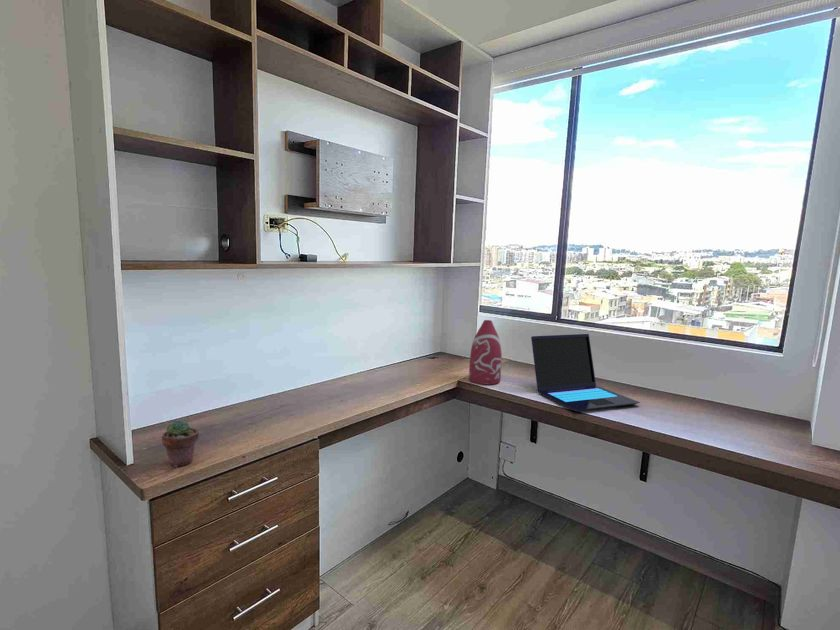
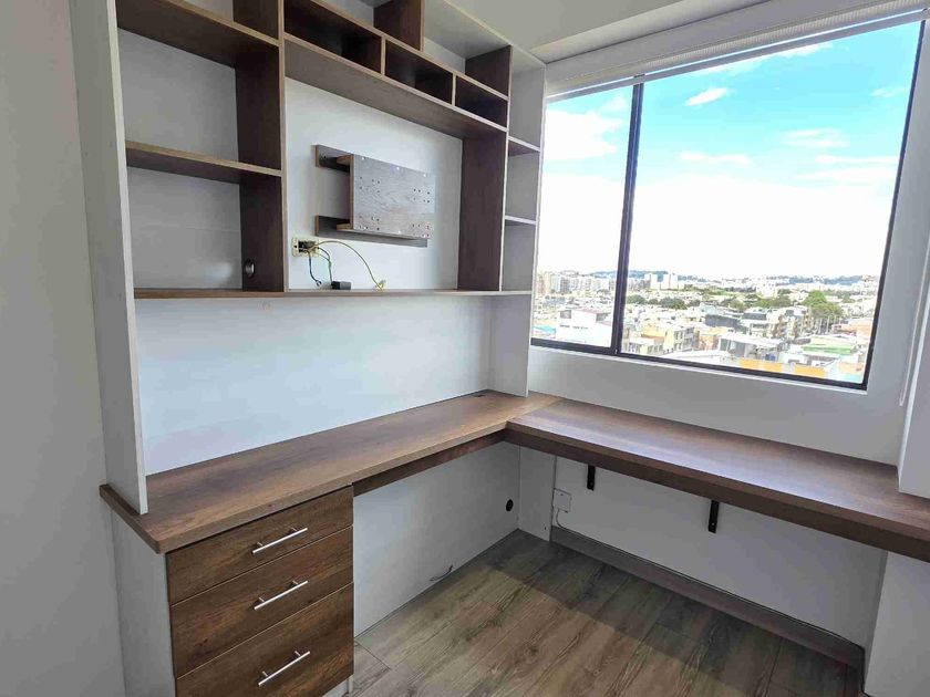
- bottle (486, 350)
- laptop (582, 369)
- potted succulent (180, 441)
